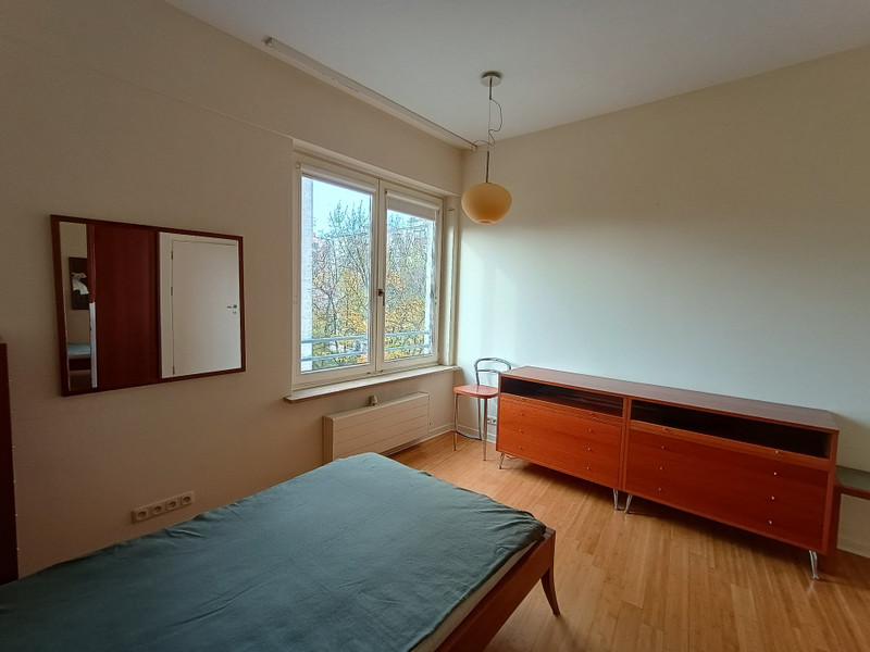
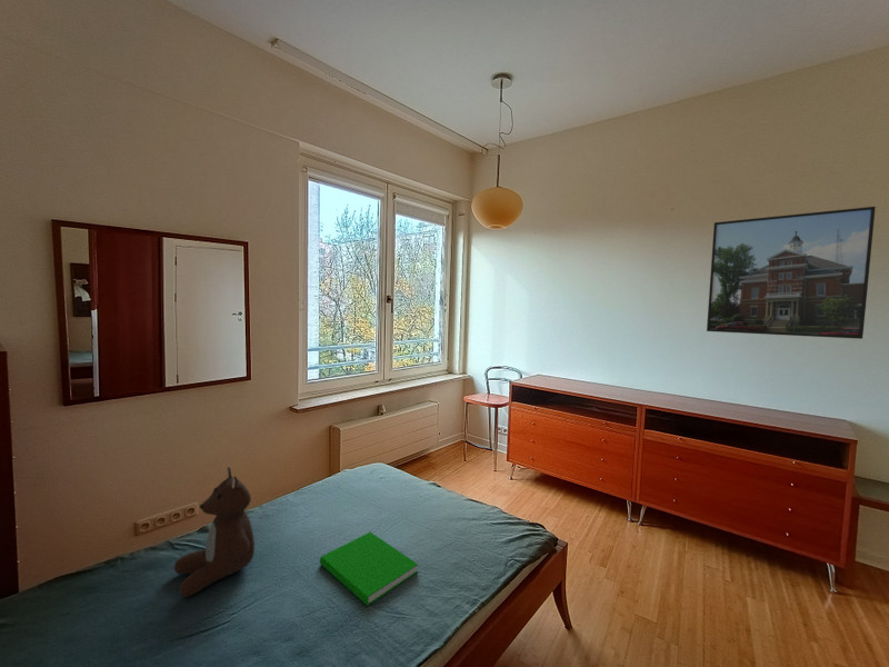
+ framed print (781, 276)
+ teddy bear (214, 525)
+ book (368, 564)
